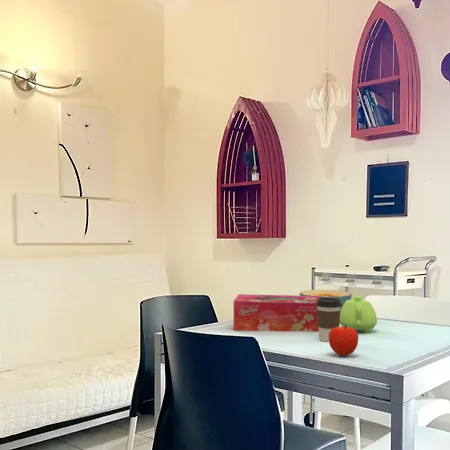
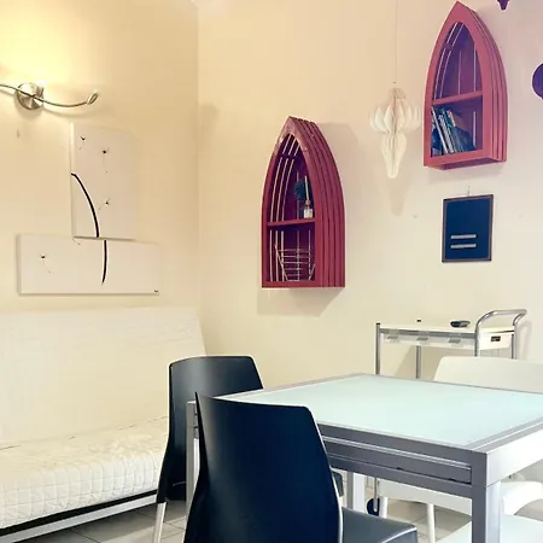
- fruit (343, 339)
- teapot (357, 313)
- tissue box (277, 312)
- coffee cup (328, 319)
- cereal bowl (325, 297)
